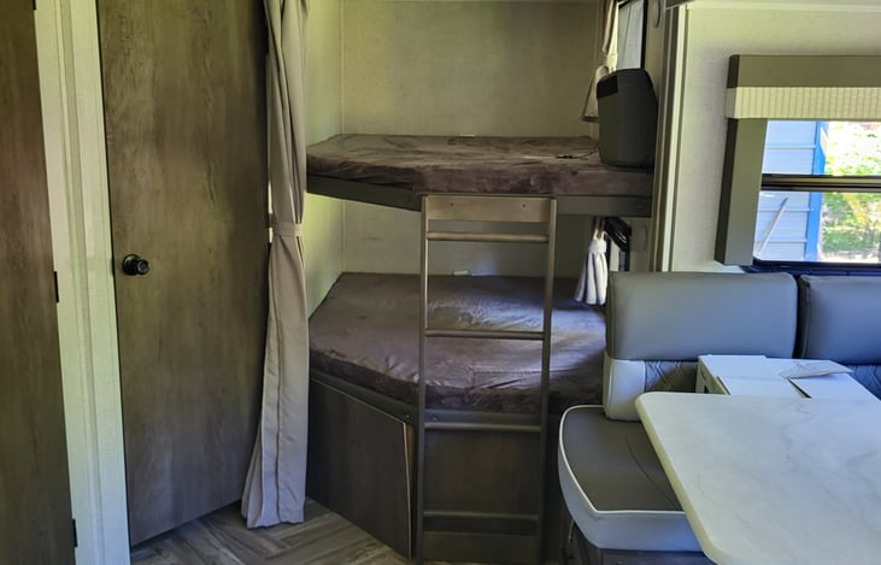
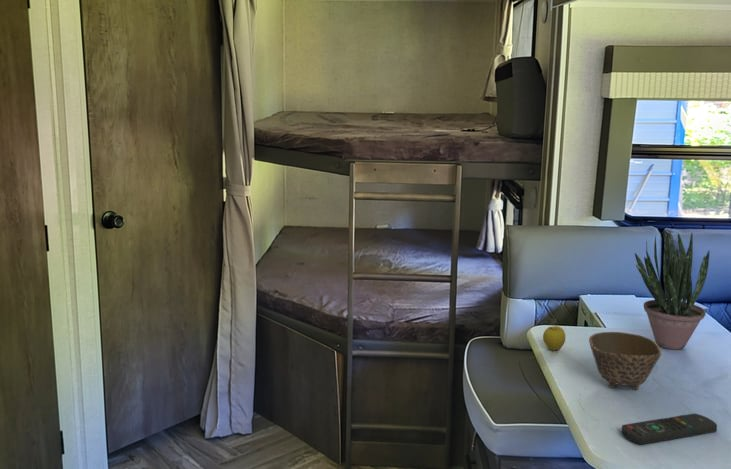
+ bowl (622, 364)
+ remote control (669, 428)
+ potted plant (669, 288)
+ apple (554, 337)
